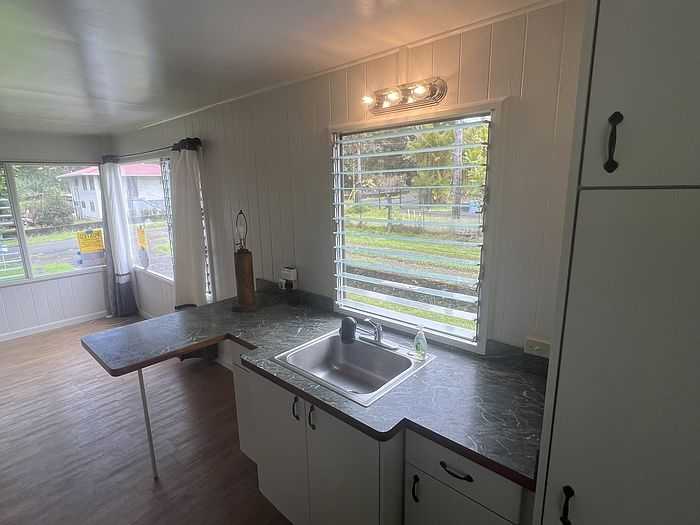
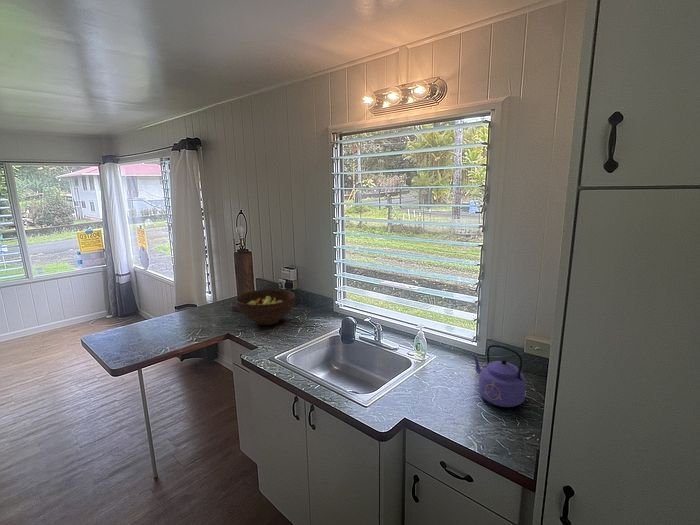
+ kettle (496, 370)
+ fruit bowl (266, 309)
